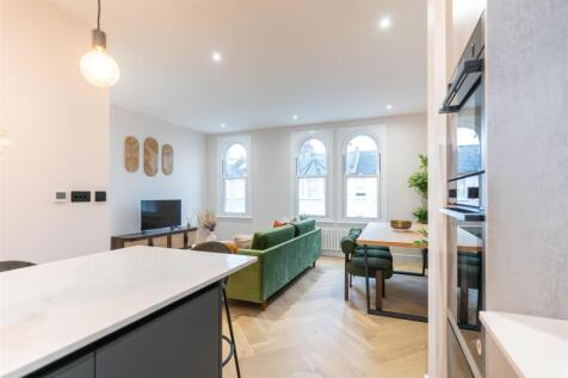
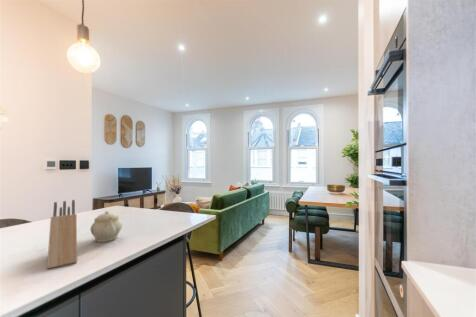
+ knife block (63, 229)
+ teapot (106, 224)
